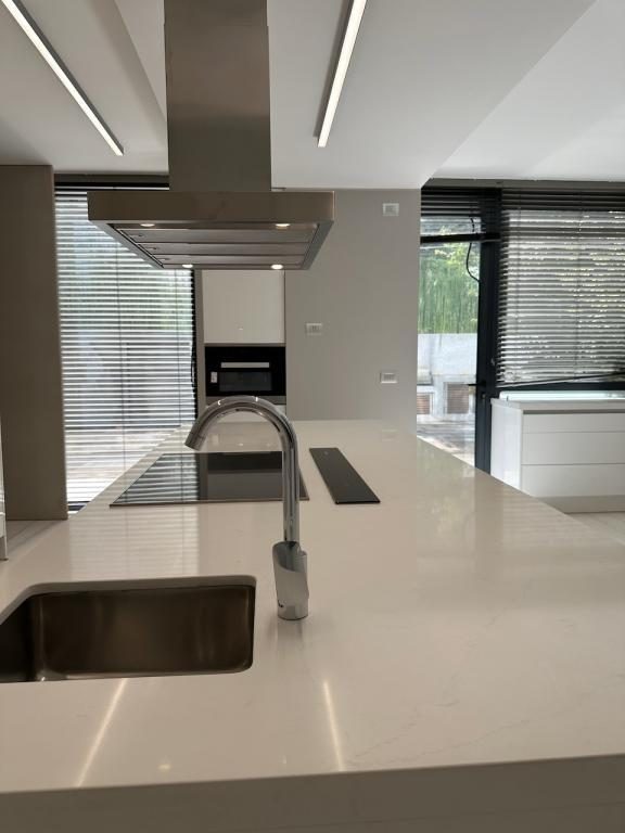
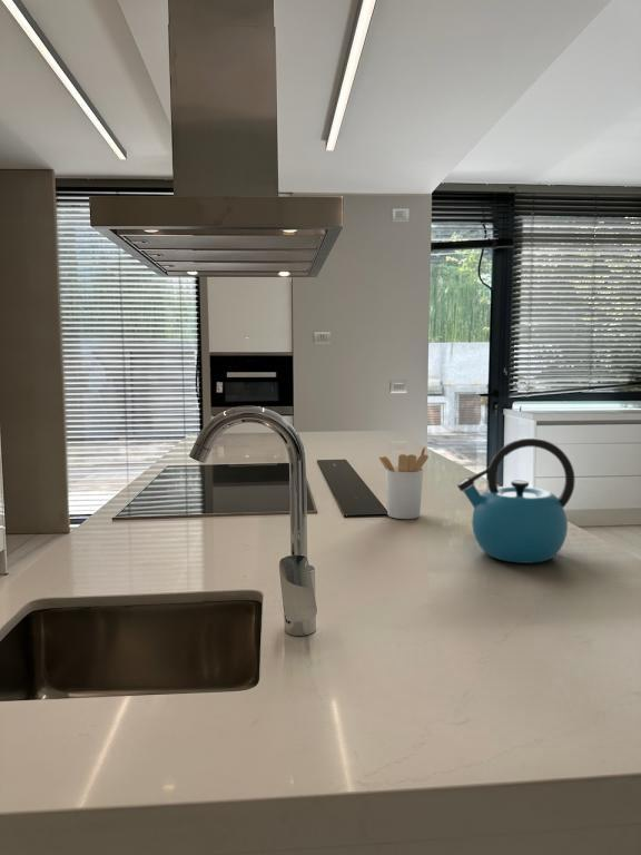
+ kettle (513, 497)
+ utensil holder (406, 482)
